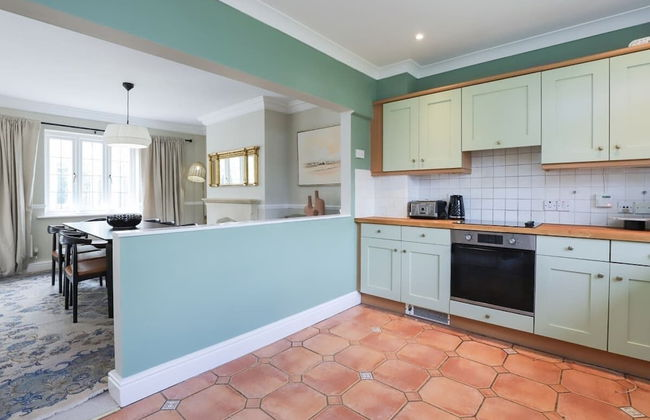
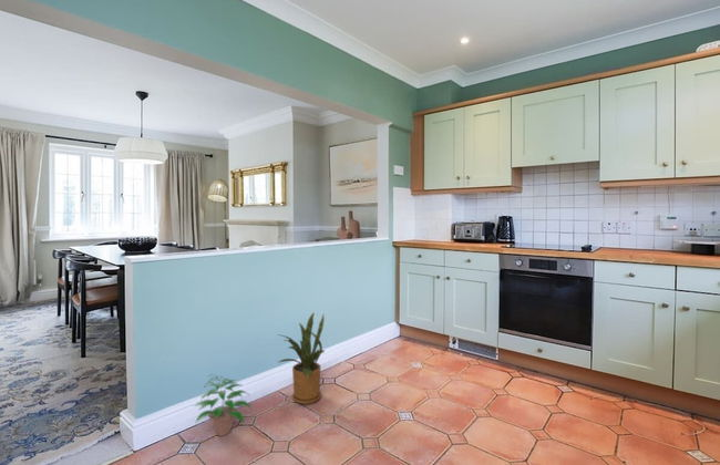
+ house plant (301, 358)
+ potted plant (224, 402)
